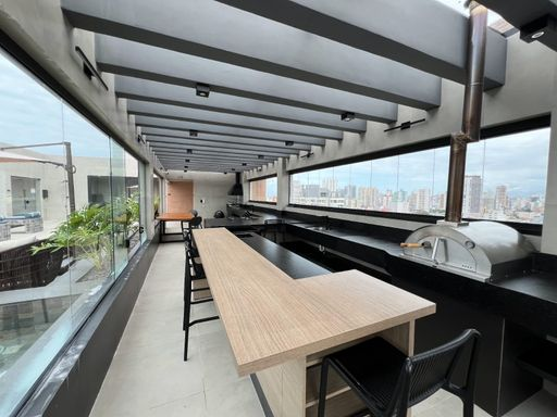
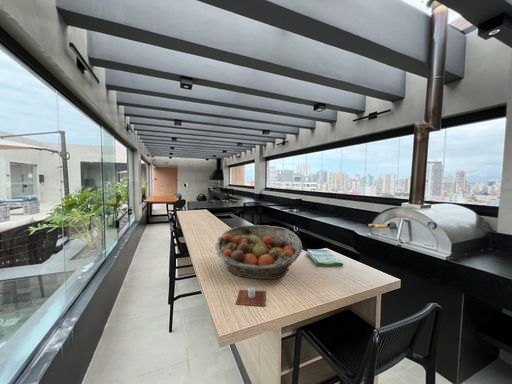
+ cup (251, 291)
+ fruit basket (257, 249)
+ dish towel (323, 256)
